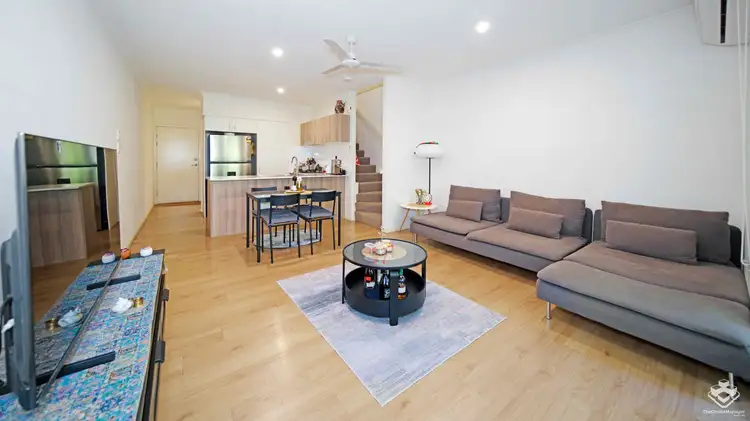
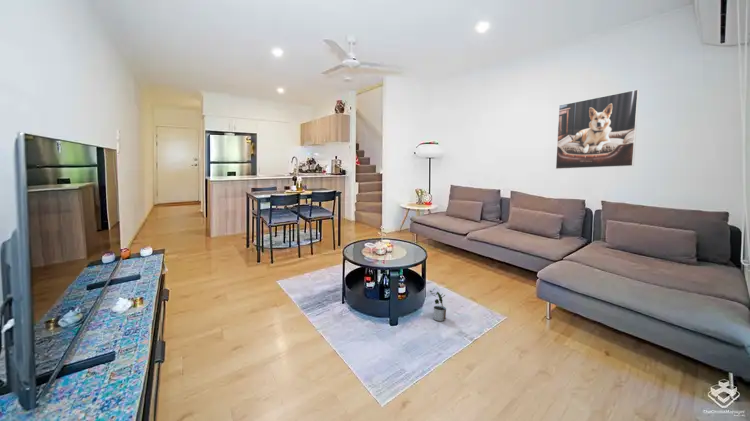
+ potted plant (438, 303)
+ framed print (593, 133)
